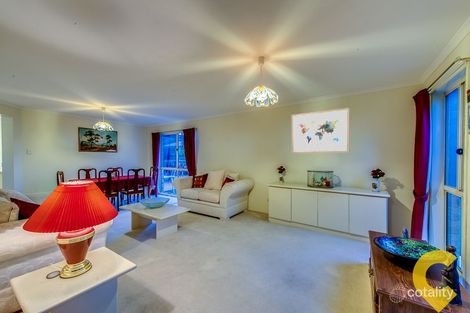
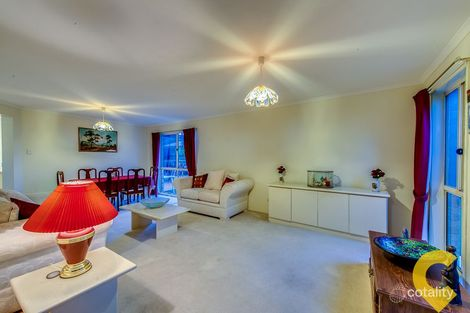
- wall art (318, 132)
